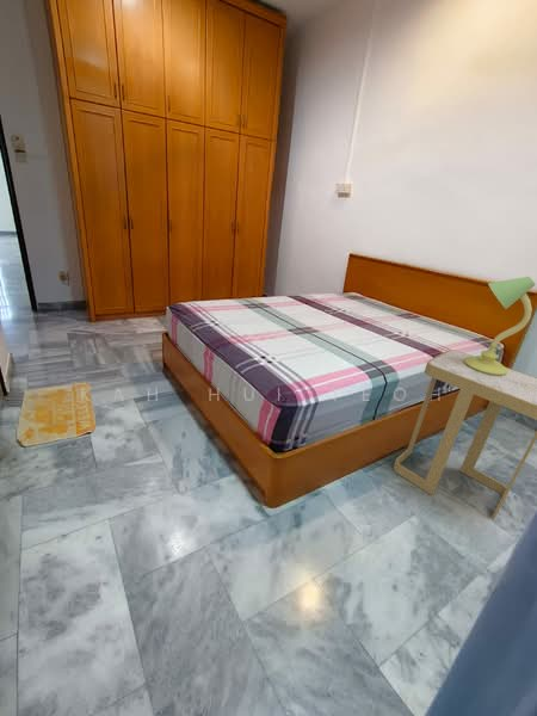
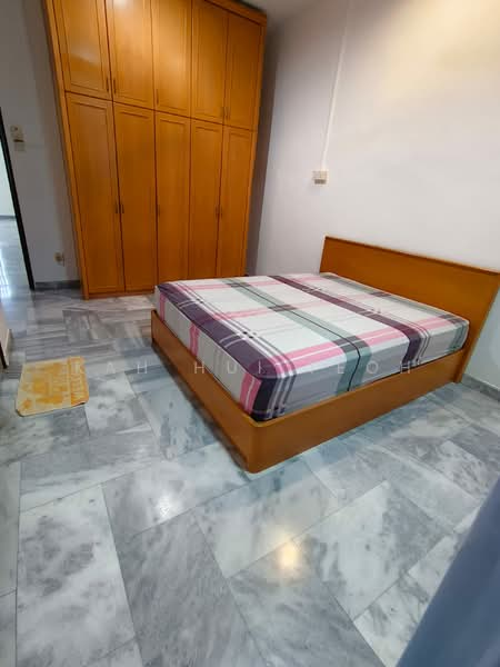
- table lamp (505, 331)
- side table (474, 437)
